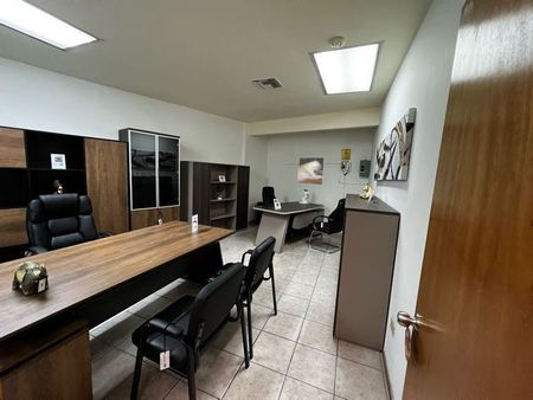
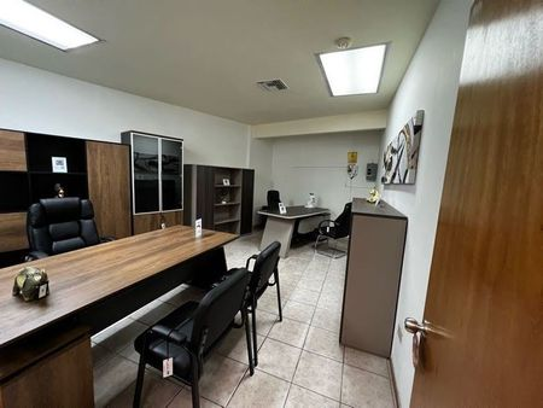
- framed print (310, 170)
